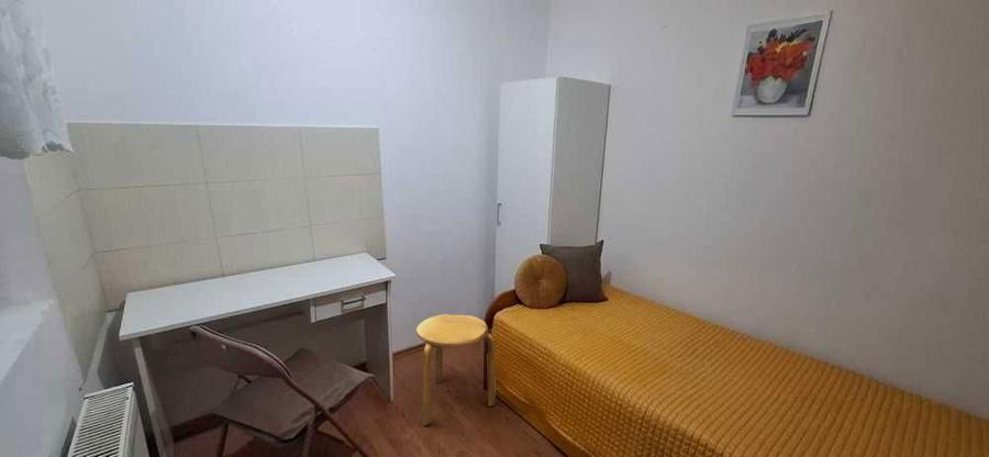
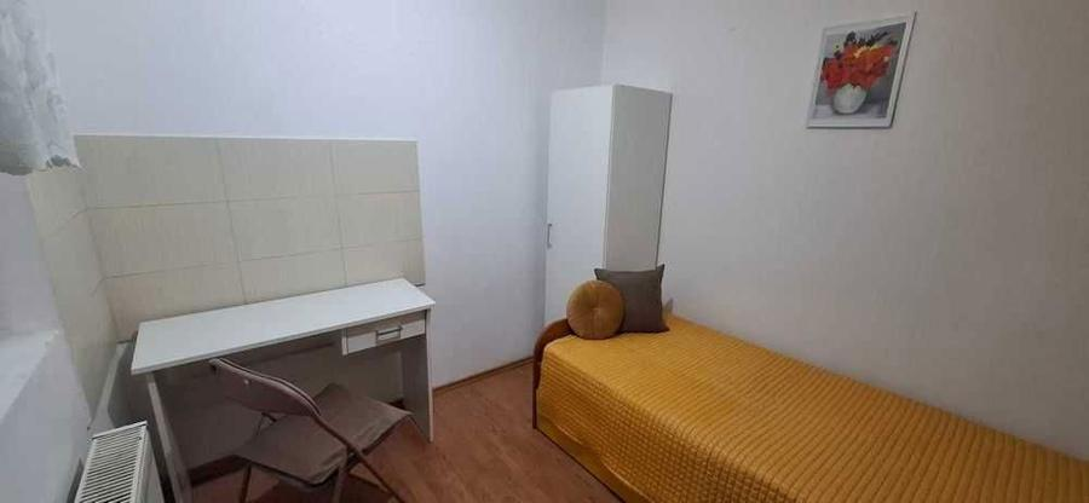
- stool (442, 363)
